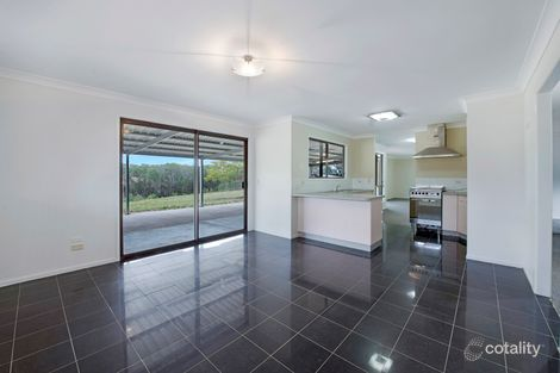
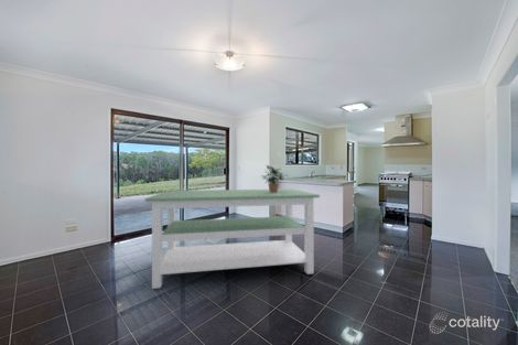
+ dining table (235, 228)
+ potted plant (274, 179)
